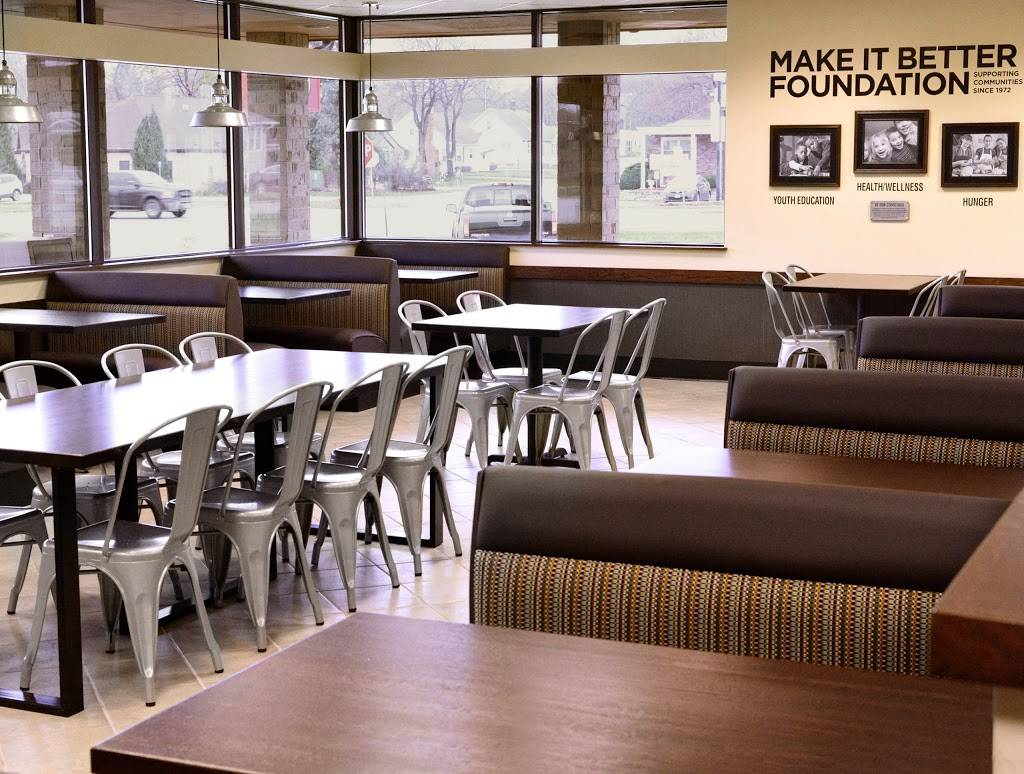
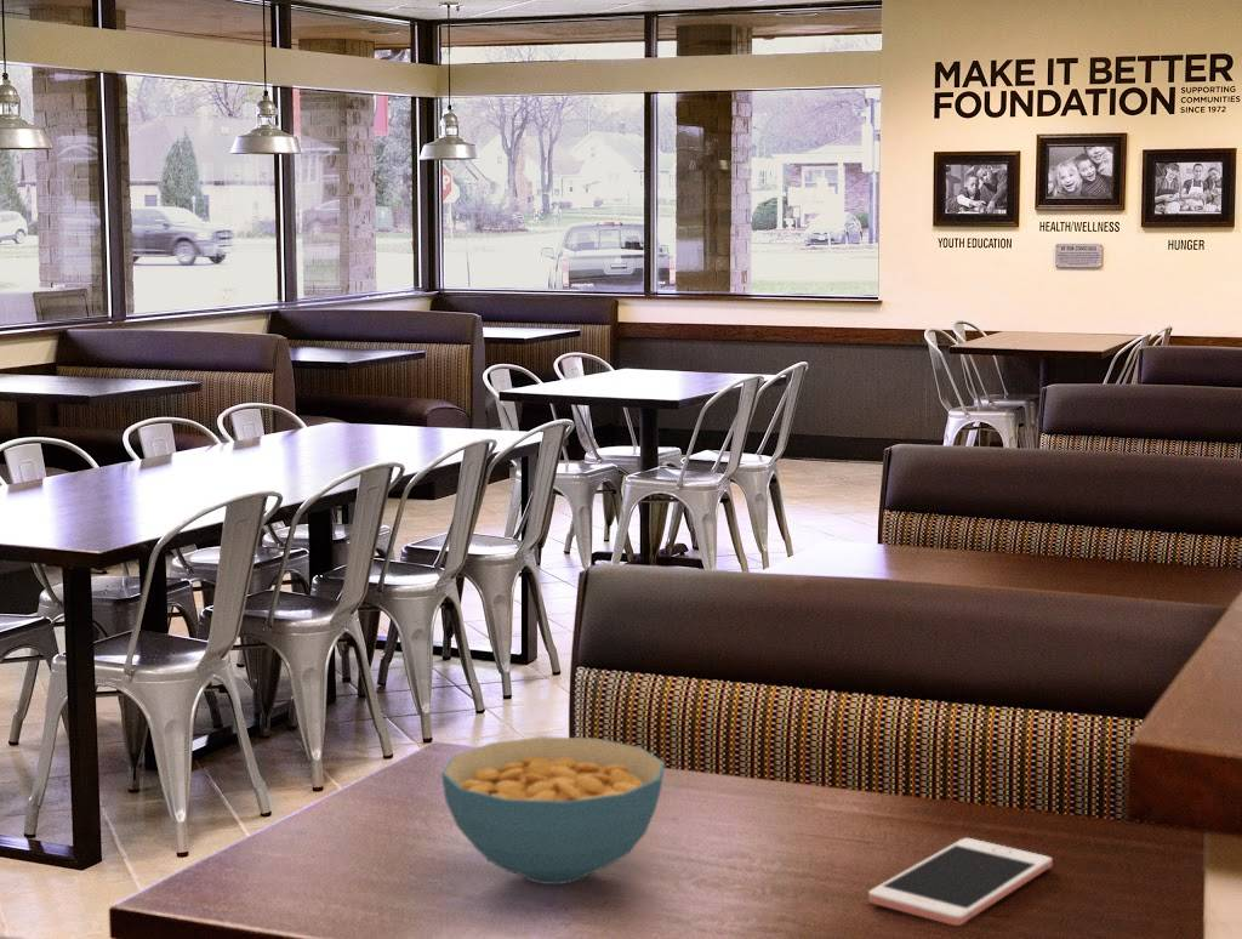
+ cell phone (962, 878)
+ cereal bowl (554, 820)
